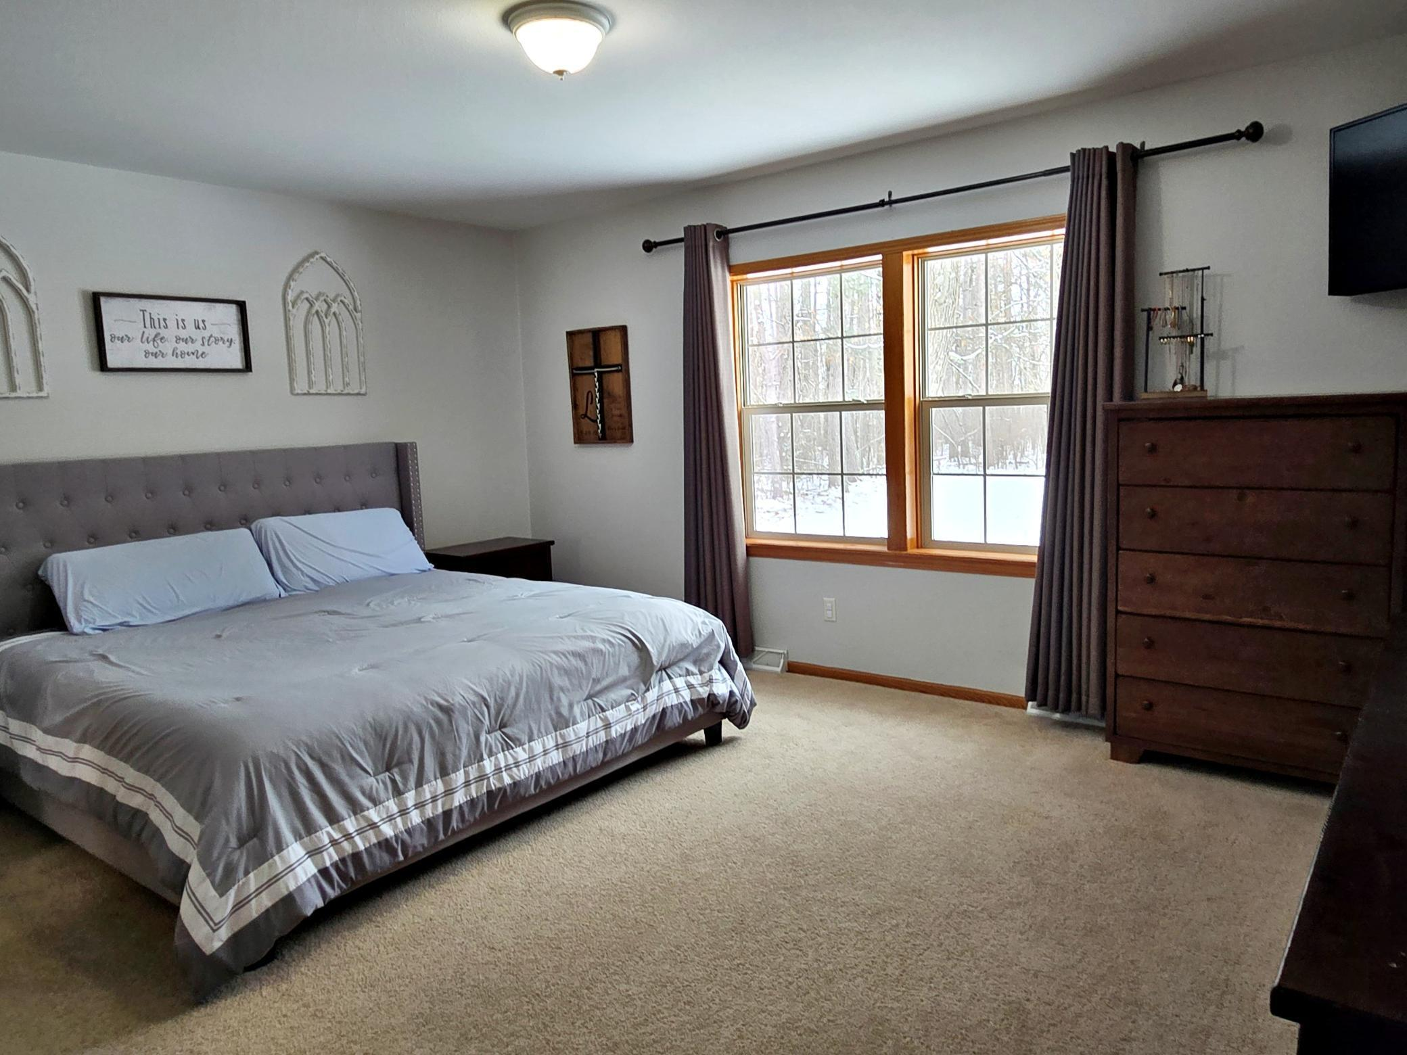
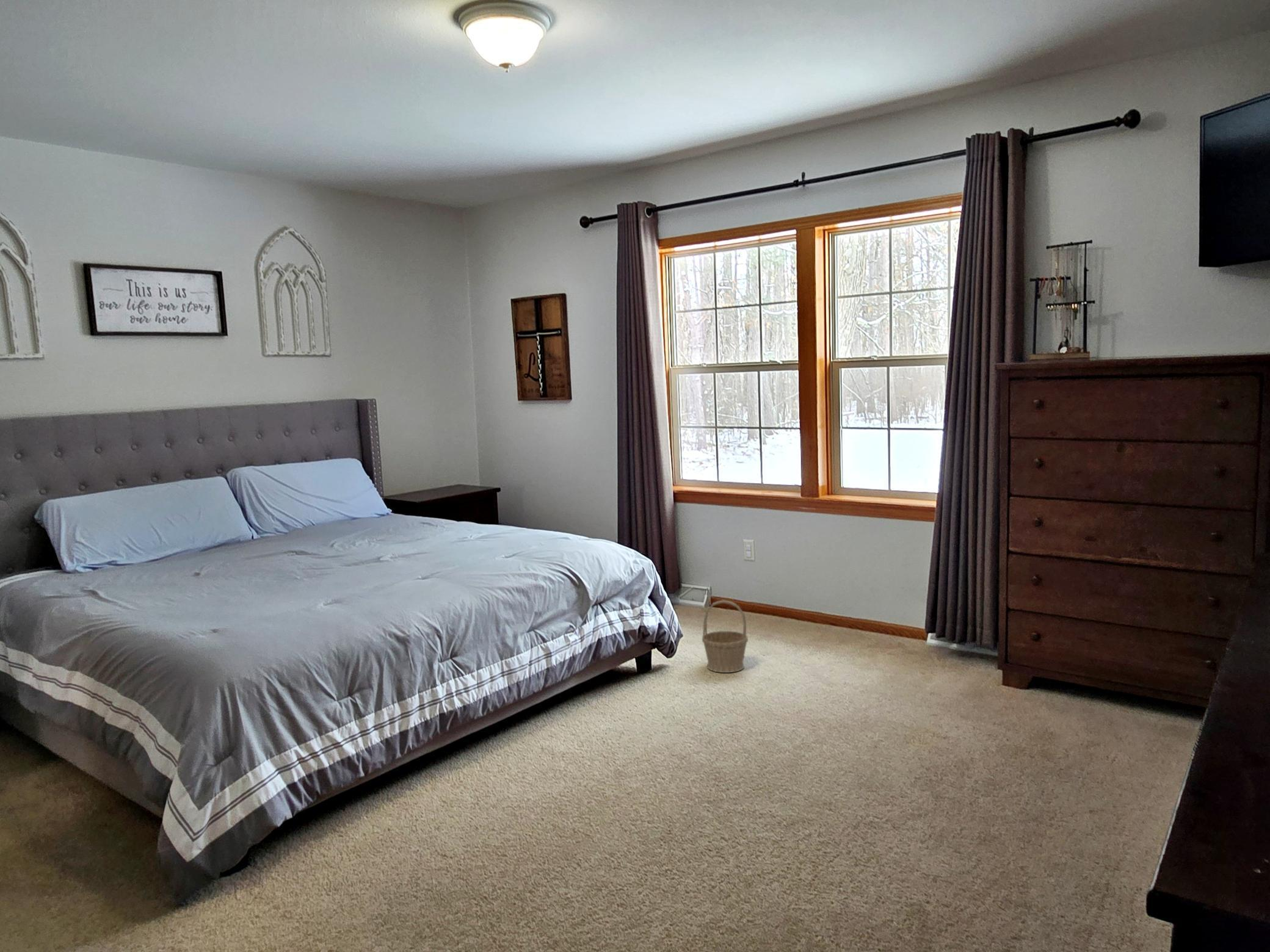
+ basket (725, 633)
